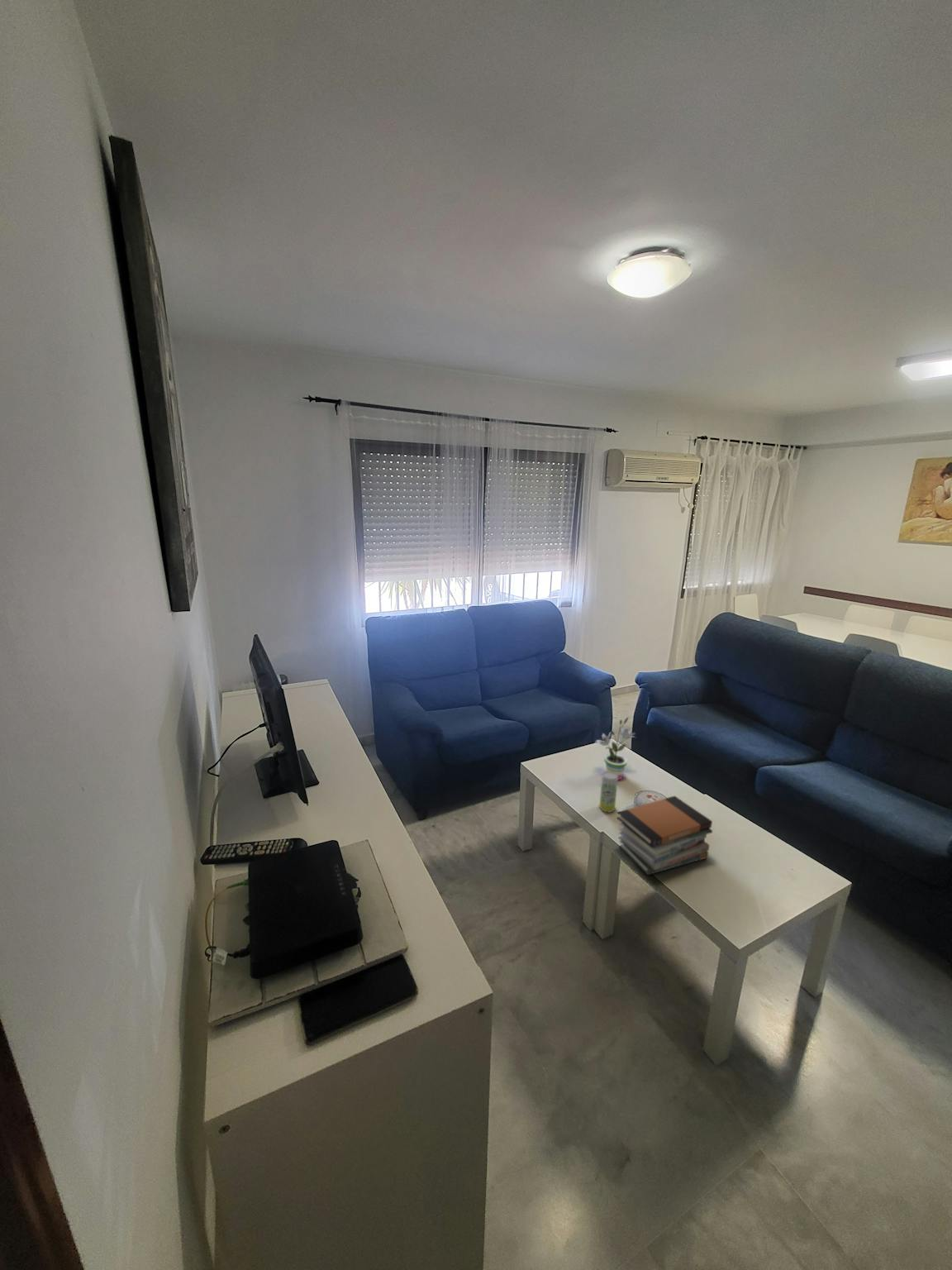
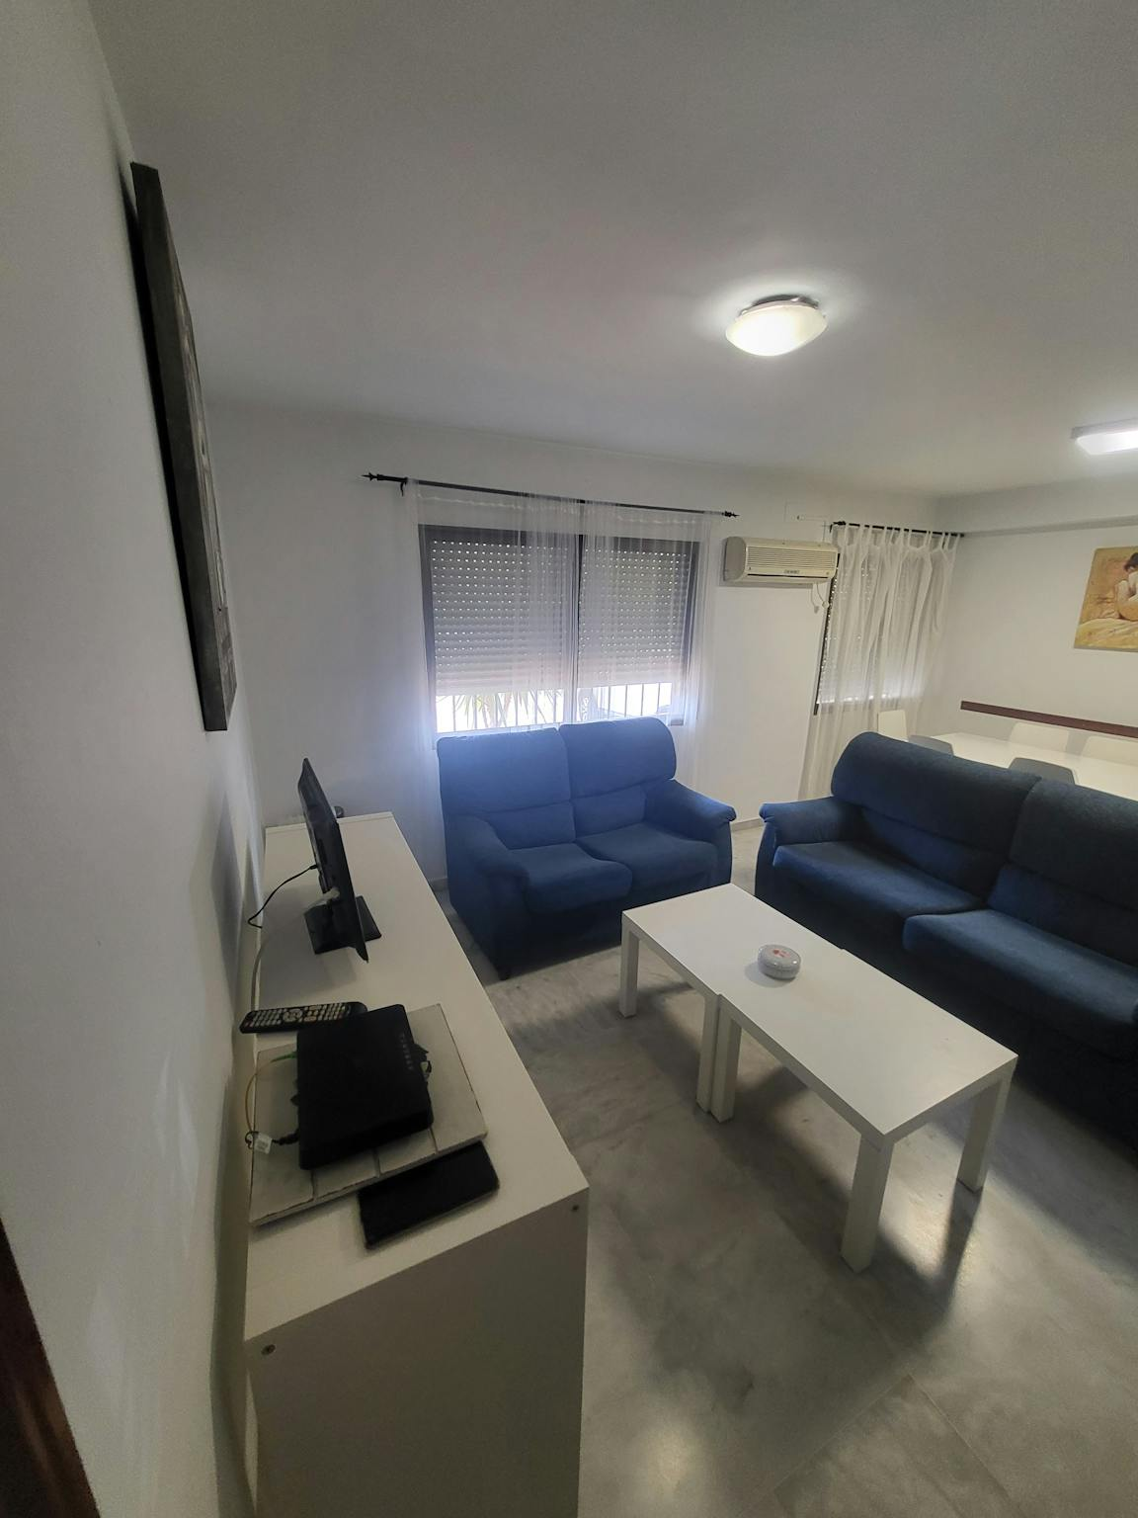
- potted plant (614, 743)
- book stack (663, 834)
- beverage can (608, 792)
